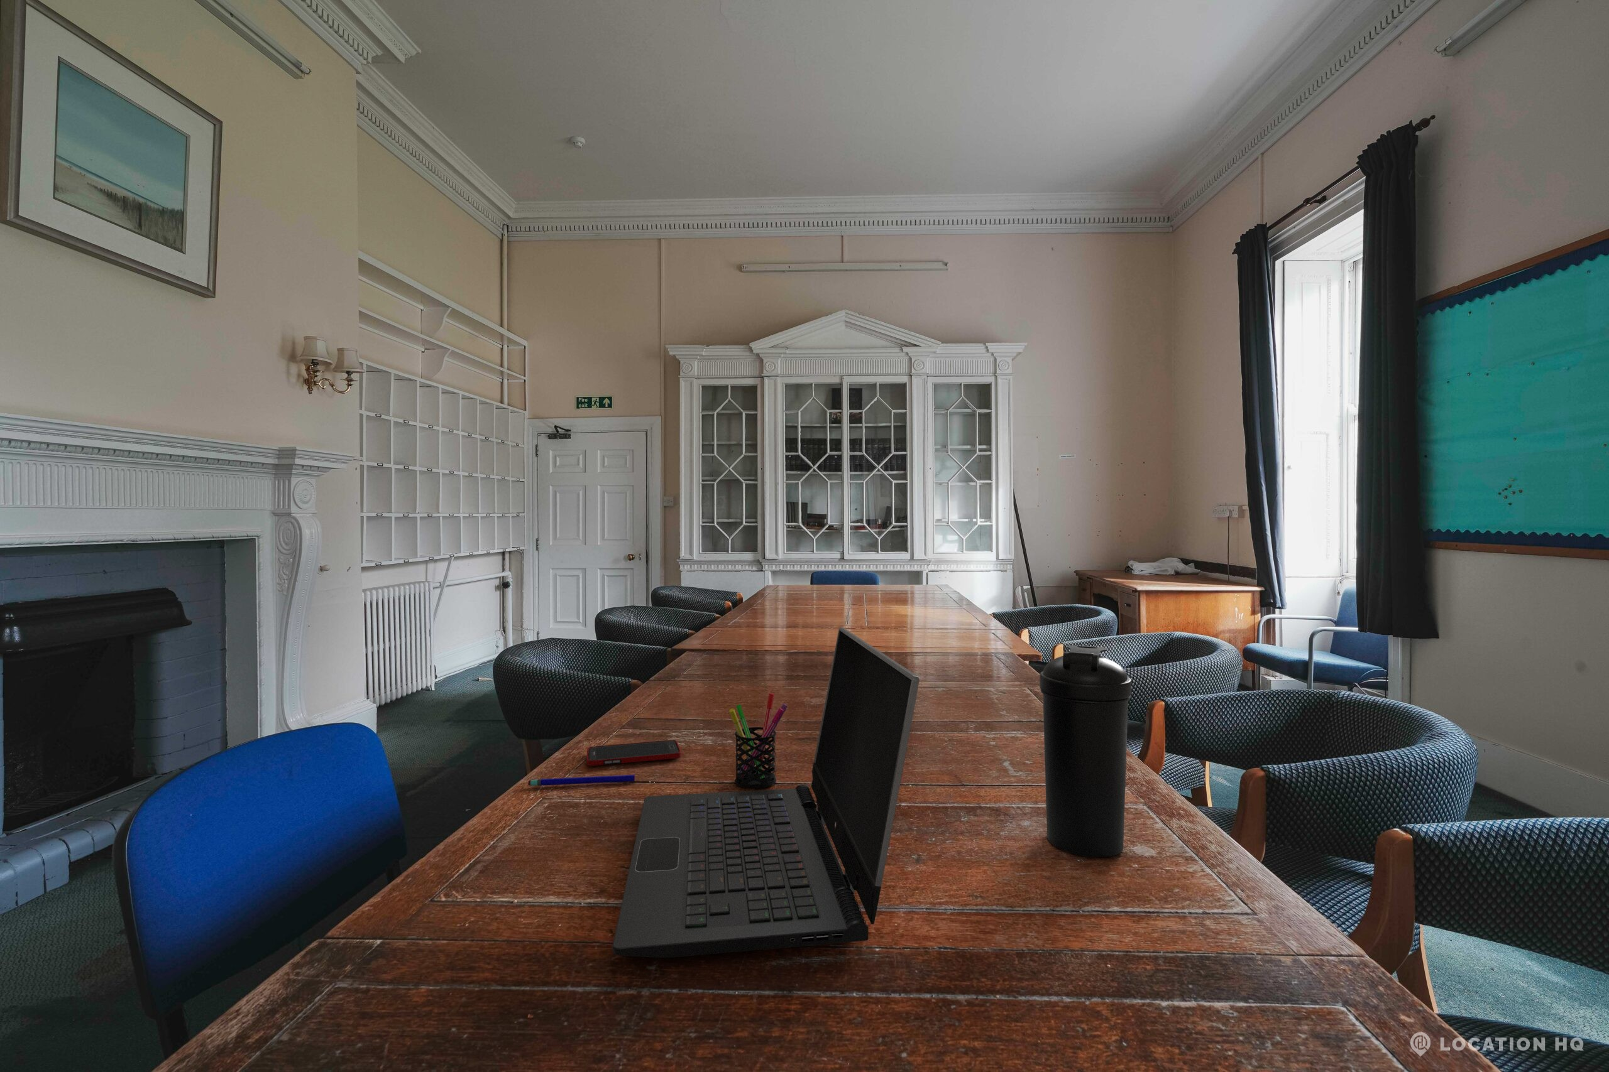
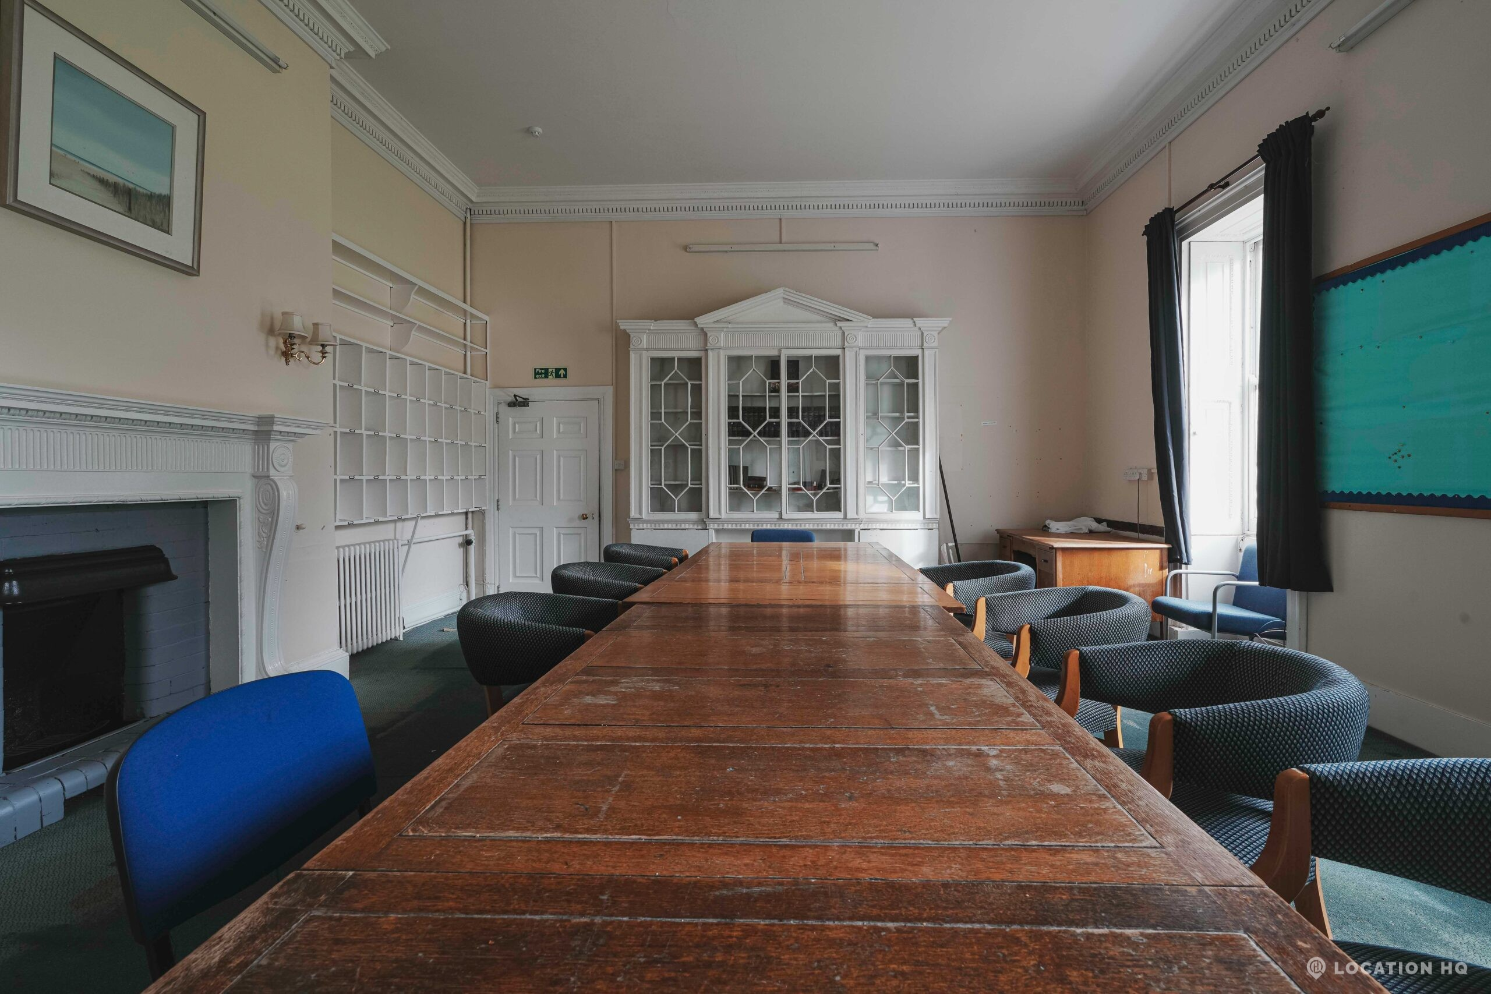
- cell phone (633, 753)
- pen holder (755, 737)
- pen (582, 780)
- water bottle (1085, 745)
- laptop computer (760, 790)
